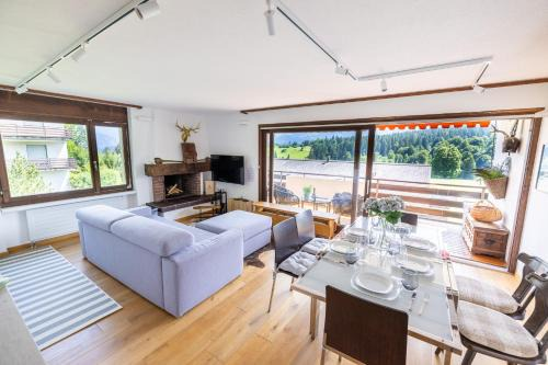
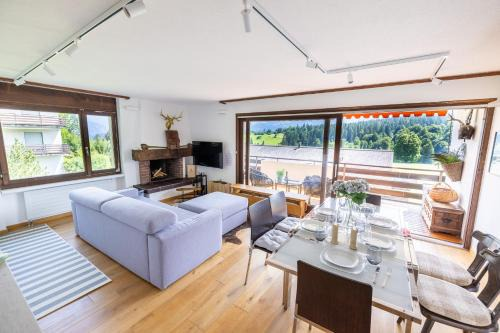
+ candle (337, 233)
